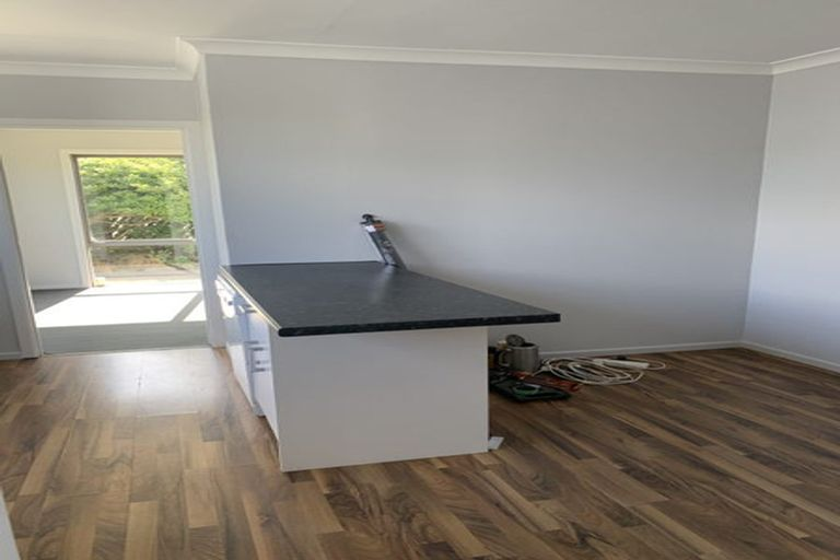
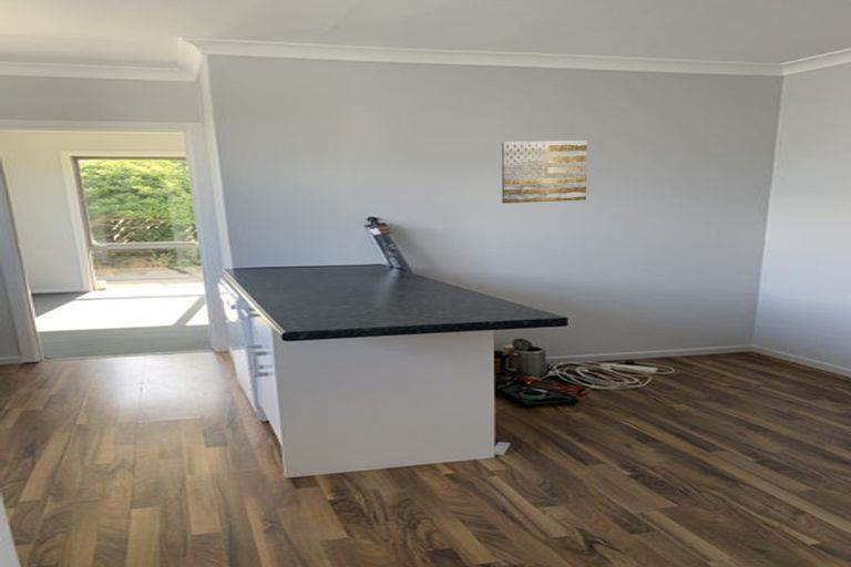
+ wall art (544, 172)
